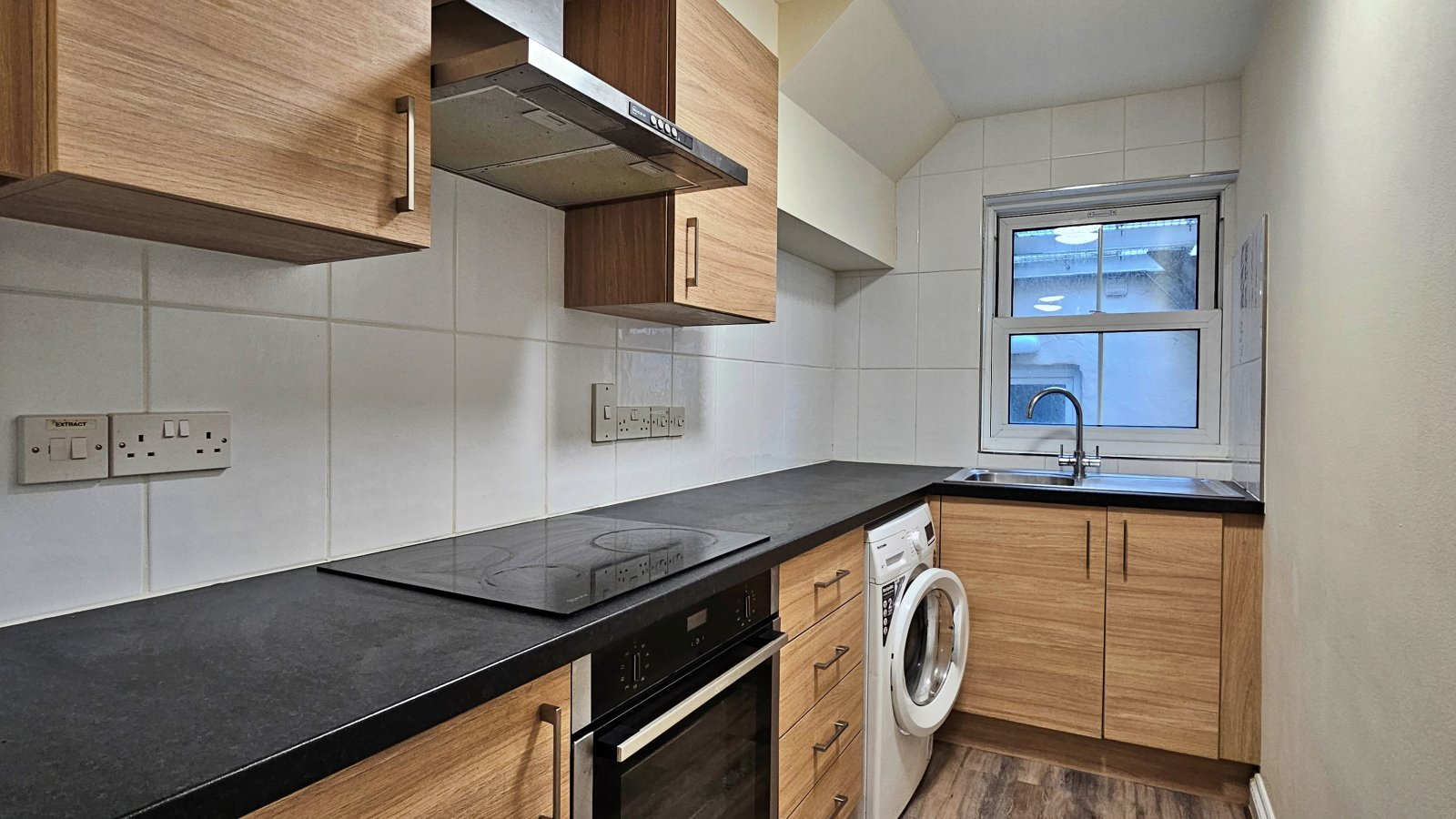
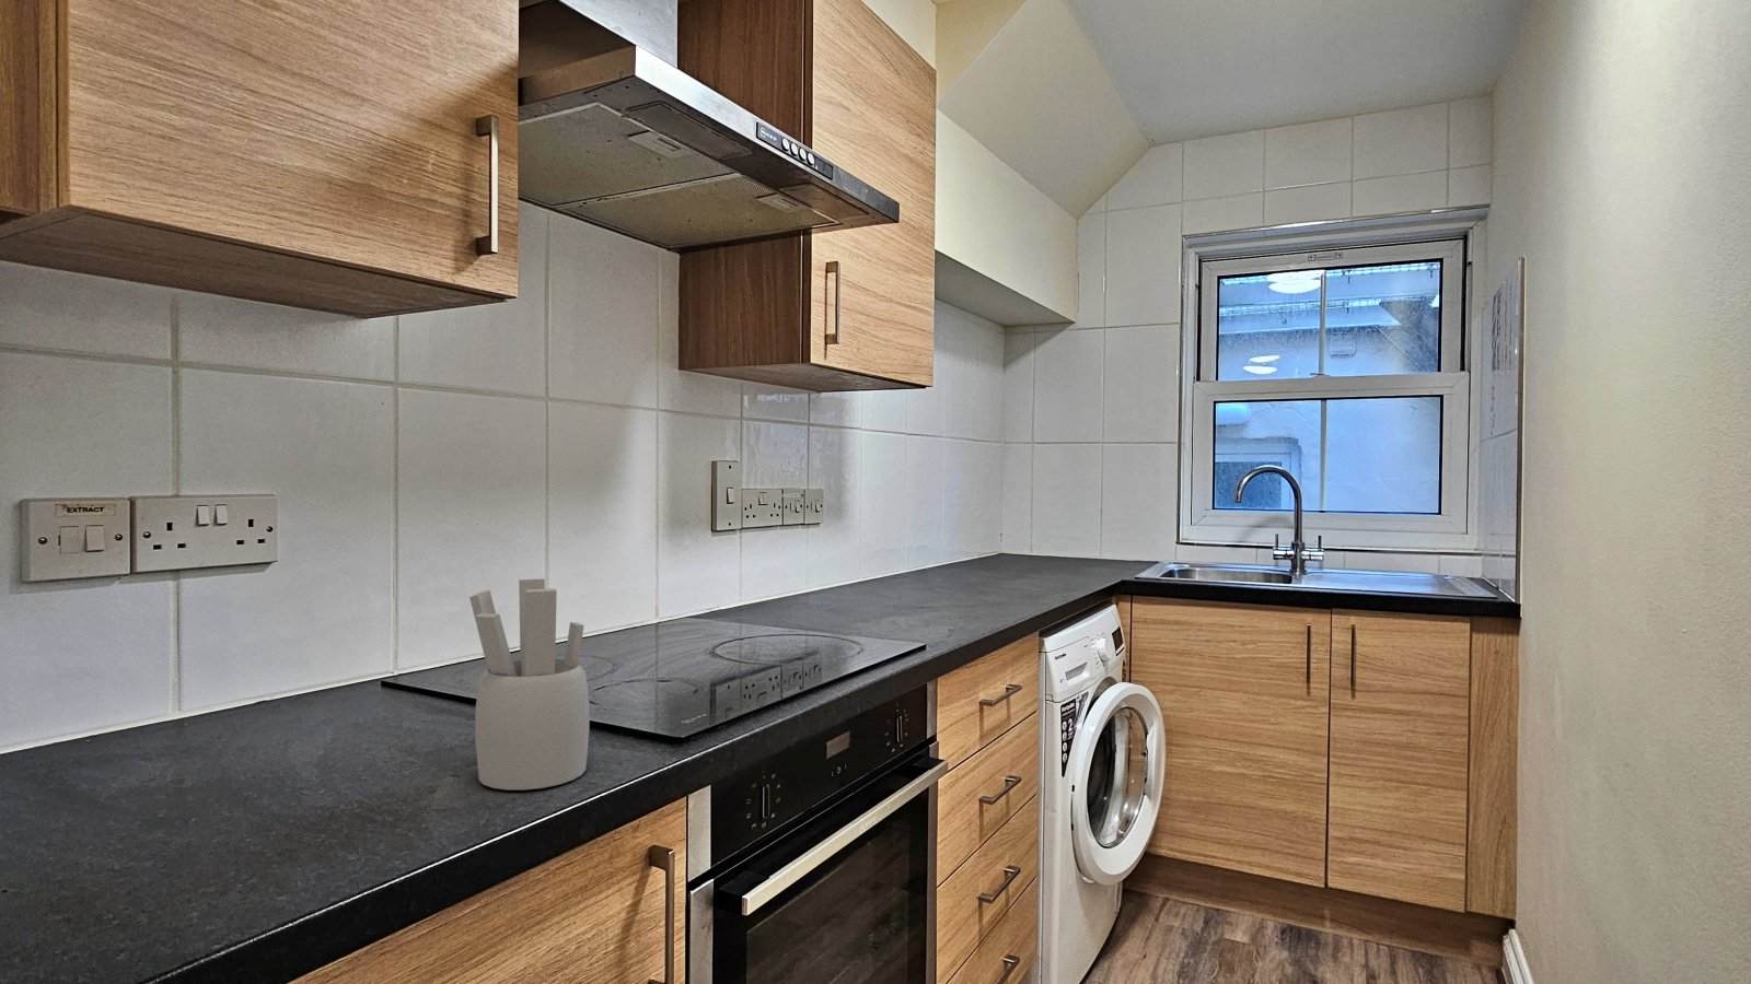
+ utensil holder (530, 678)
